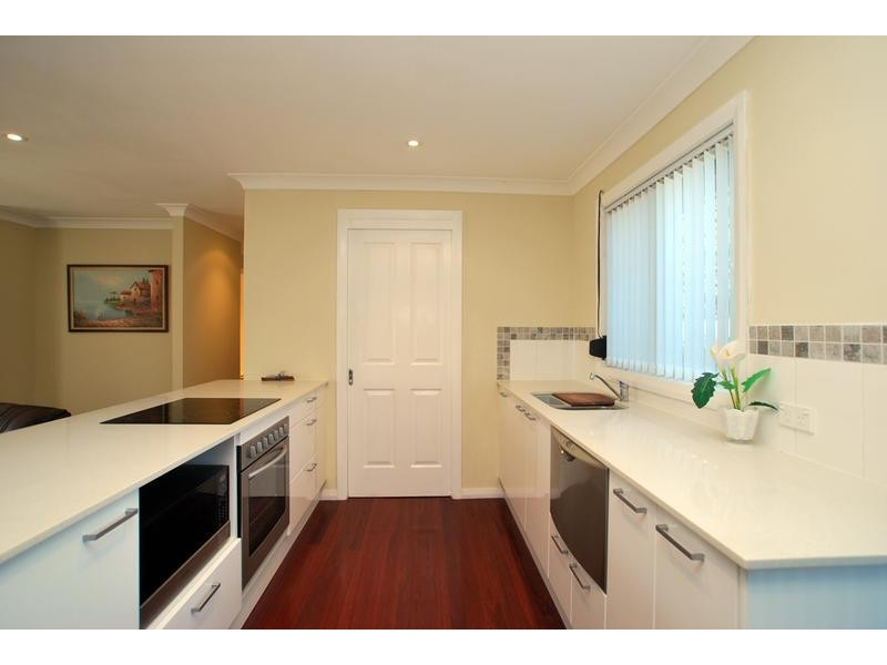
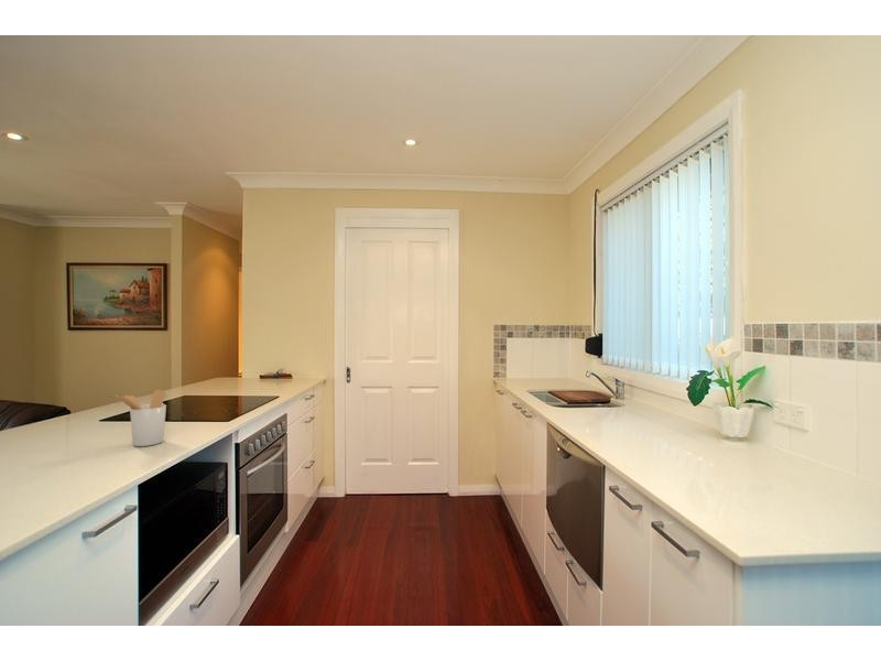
+ utensil holder (140, 416)
